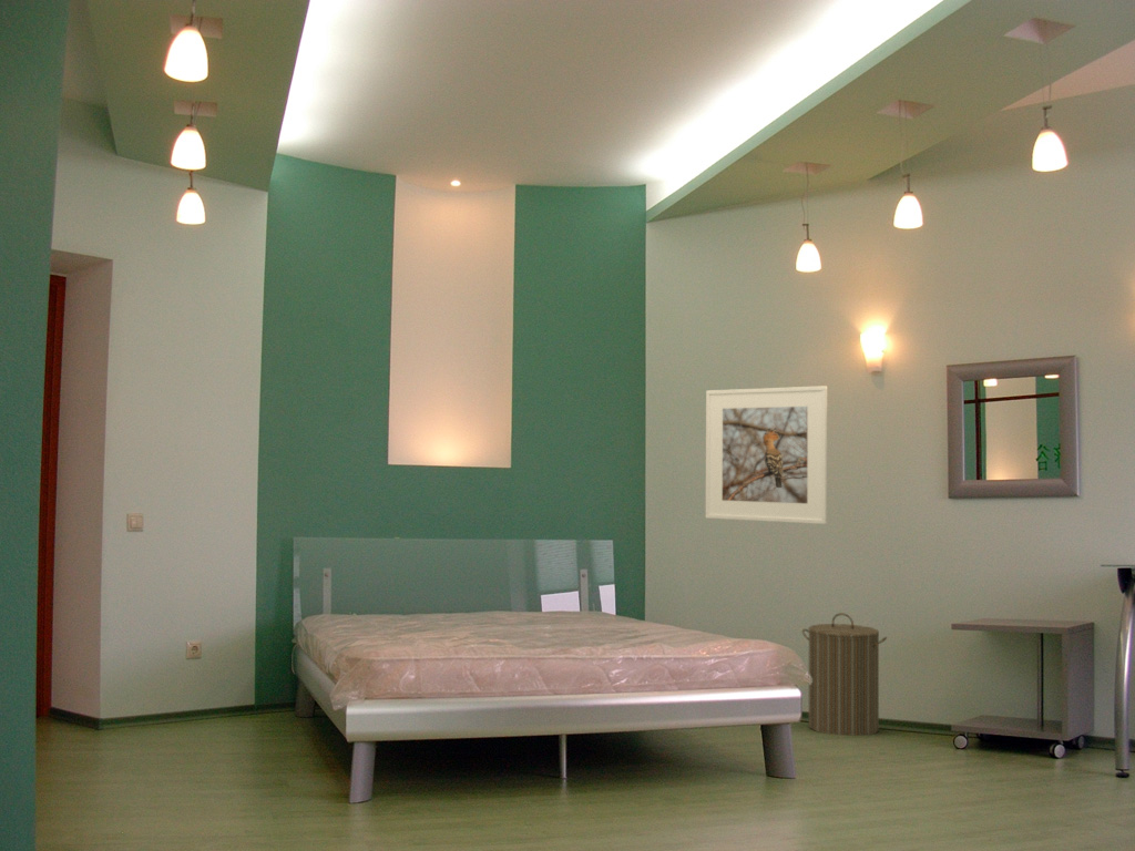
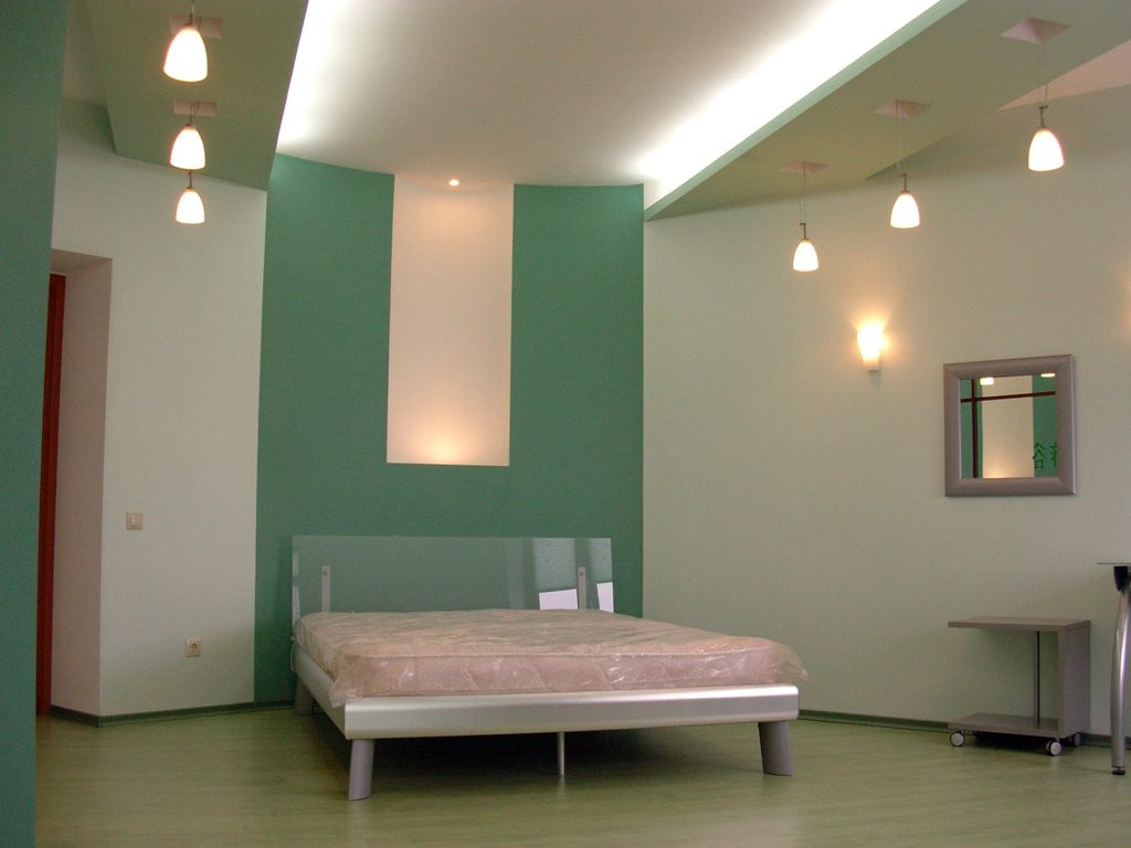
- laundry hamper (843, 670)
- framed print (764, 454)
